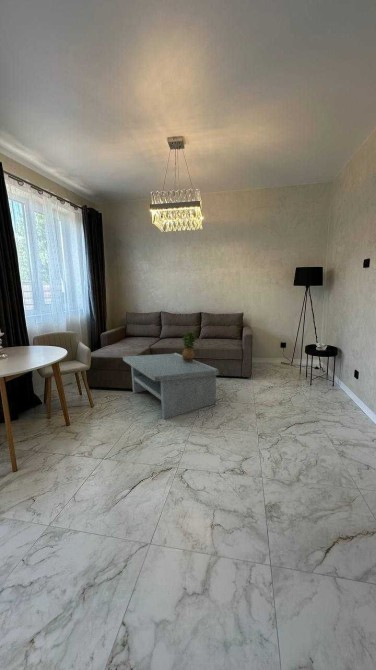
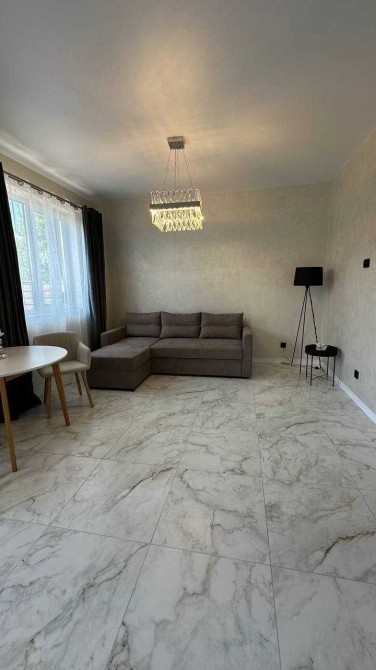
- potted plant (187, 342)
- coffee table (168, 379)
